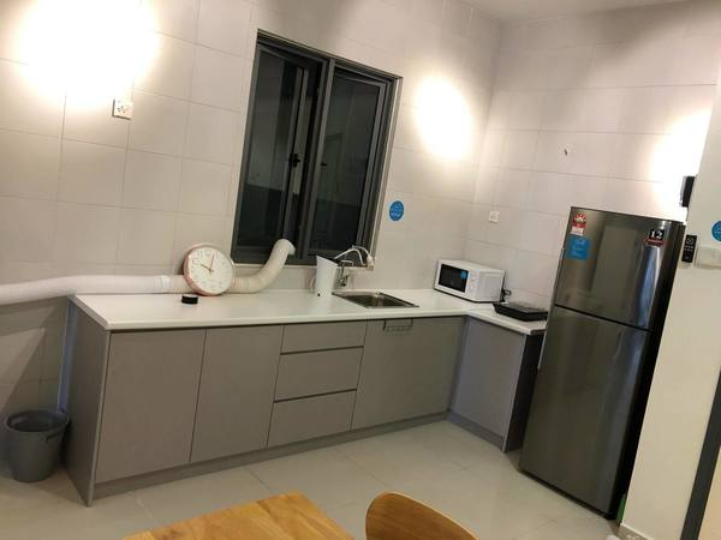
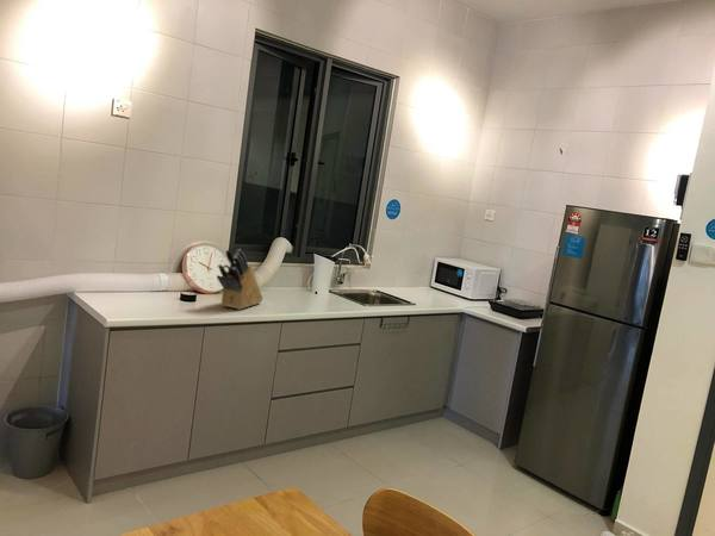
+ knife block (241, 276)
